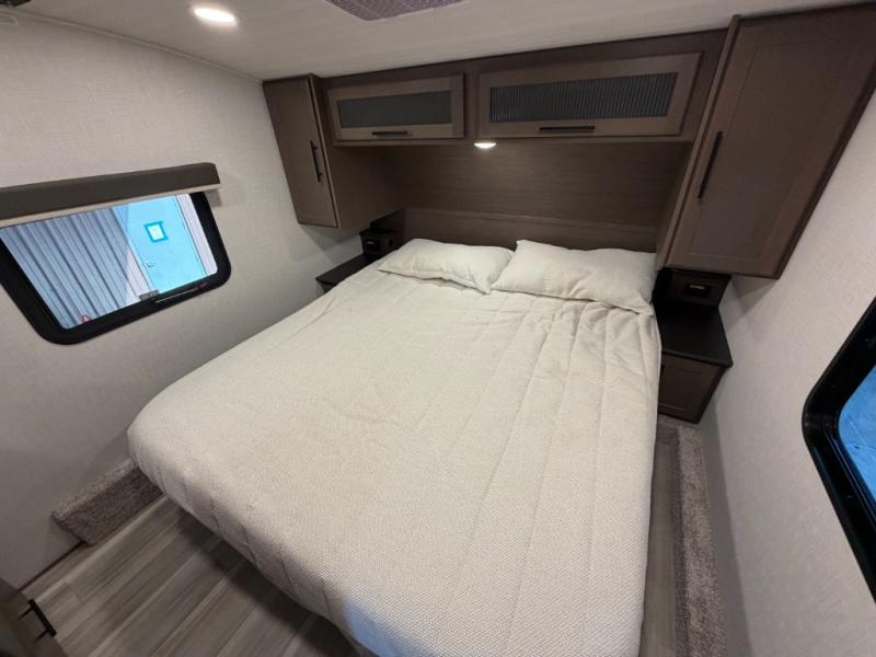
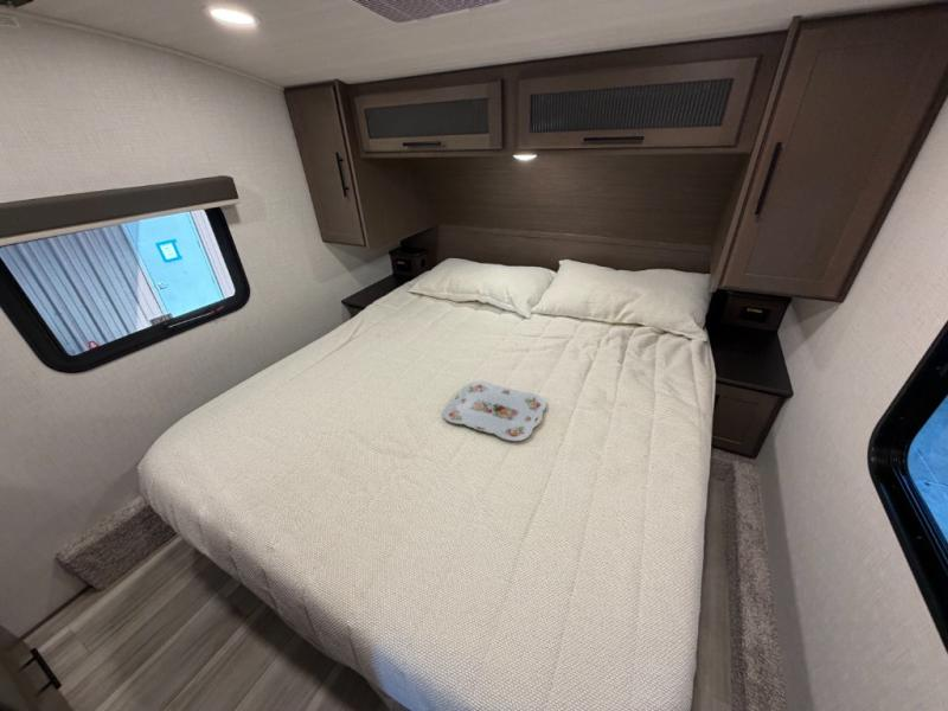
+ serving tray (494, 408)
